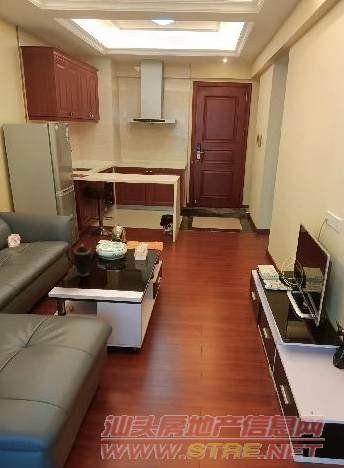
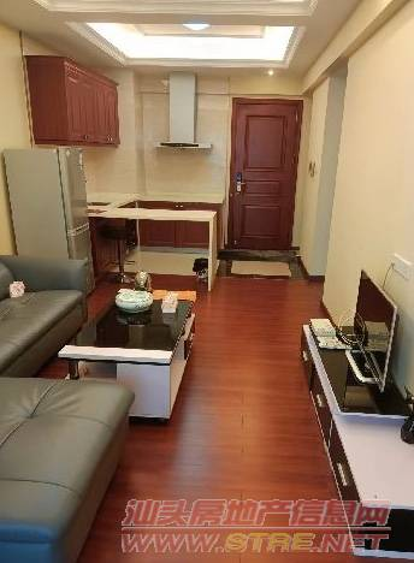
- teapot (83, 259)
